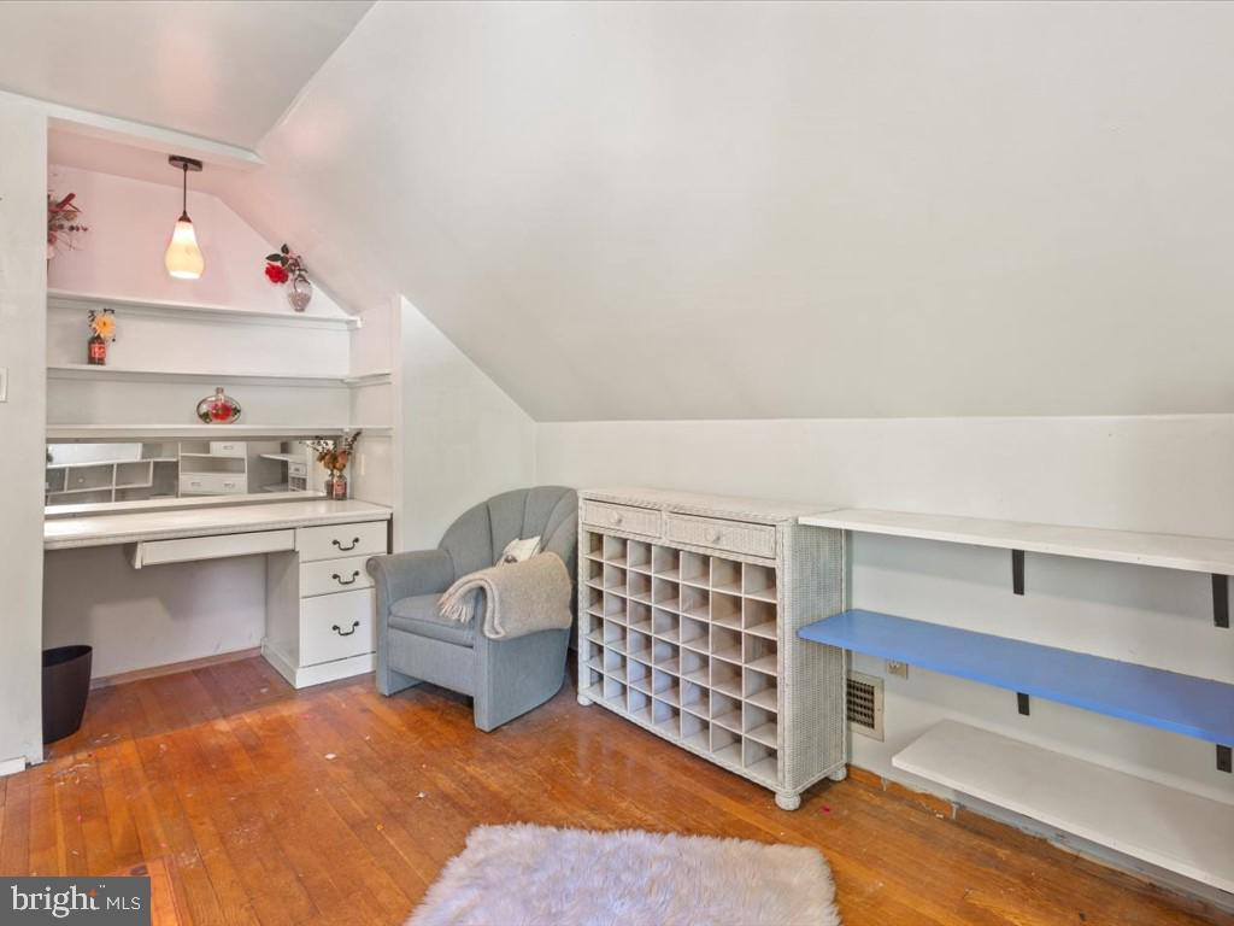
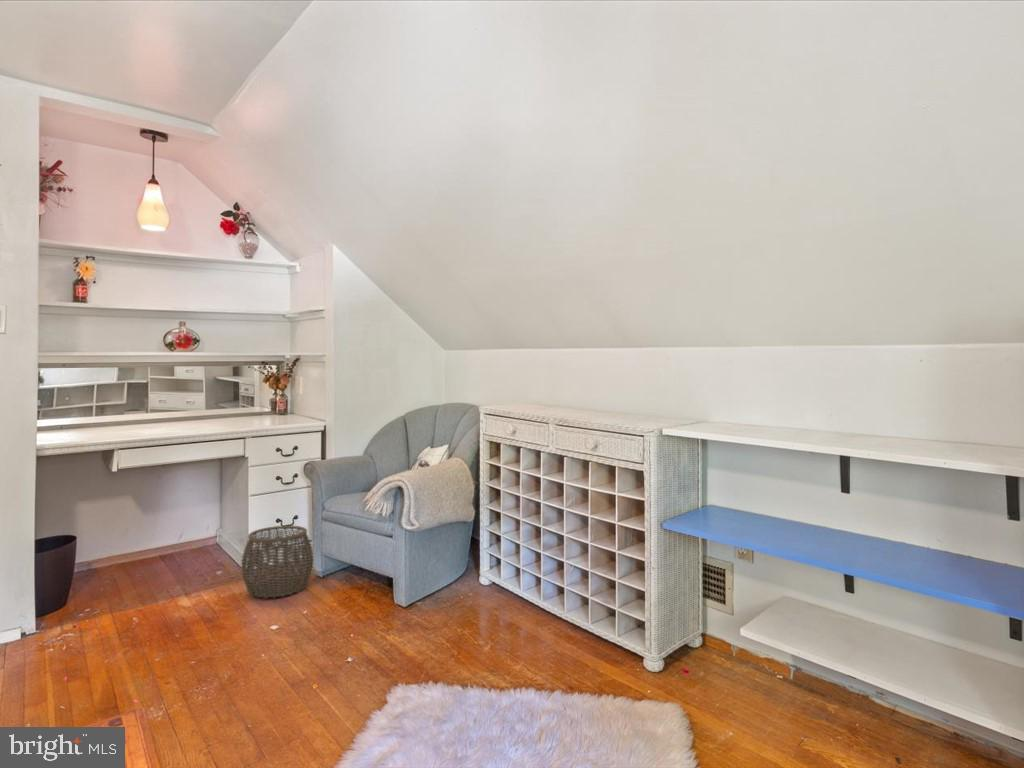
+ woven basket (278, 560)
